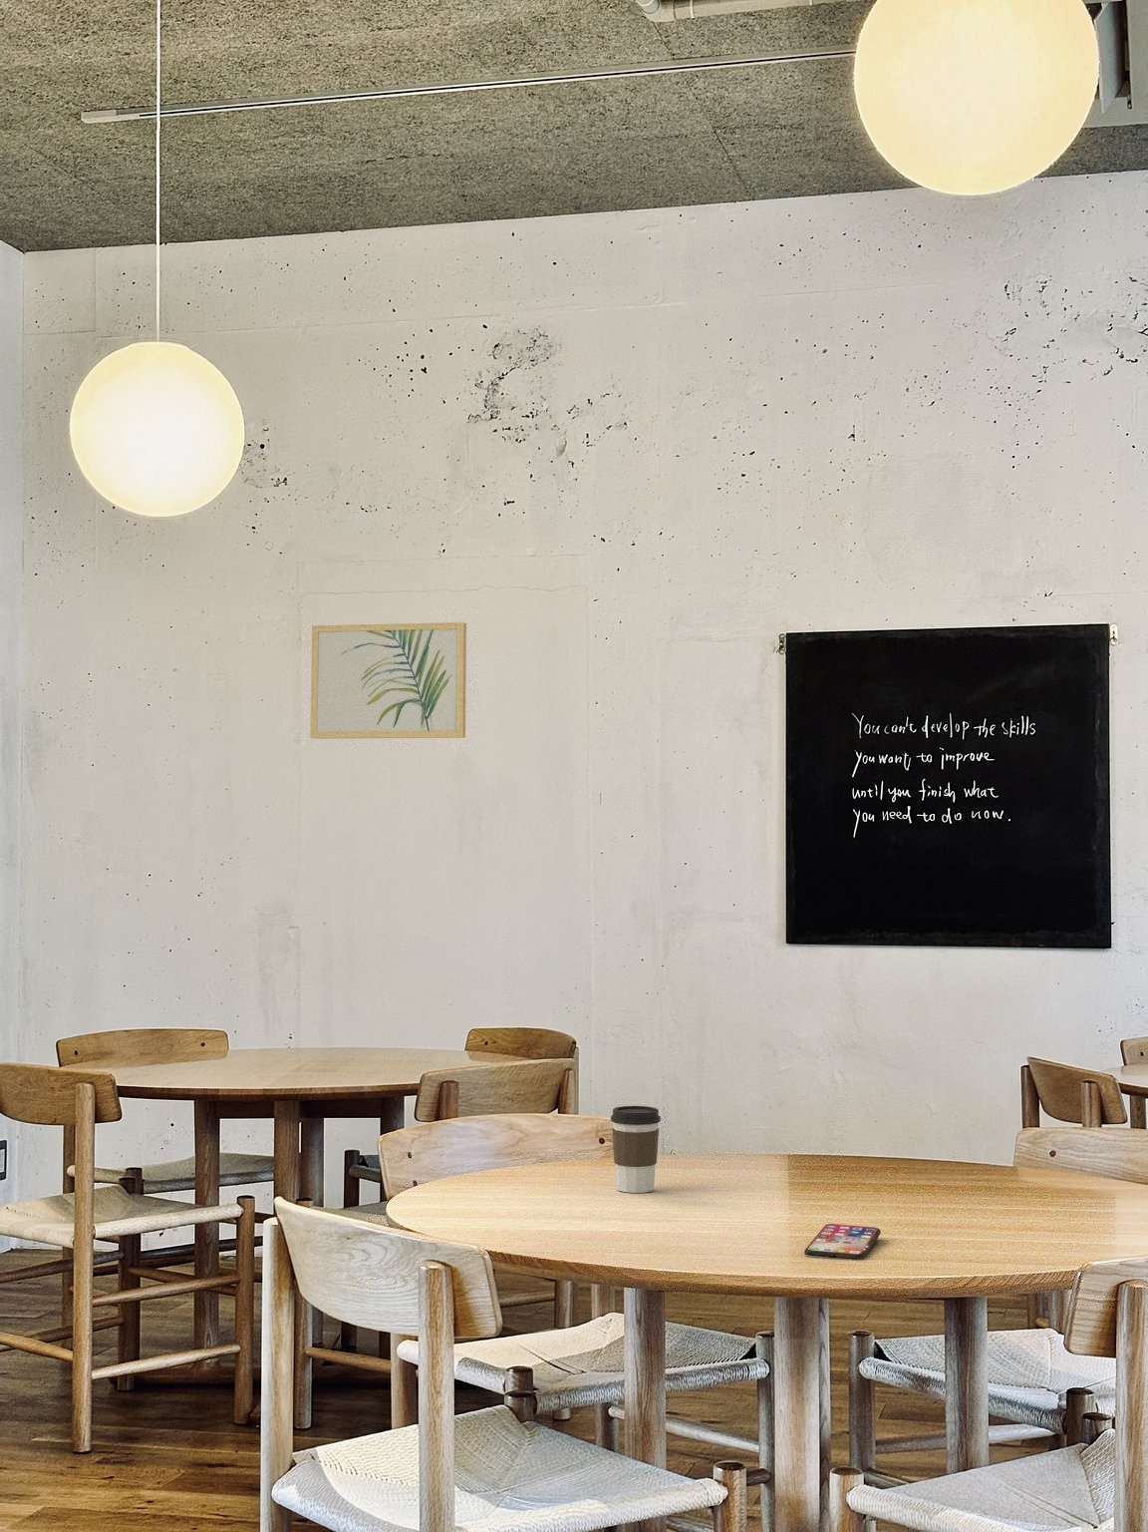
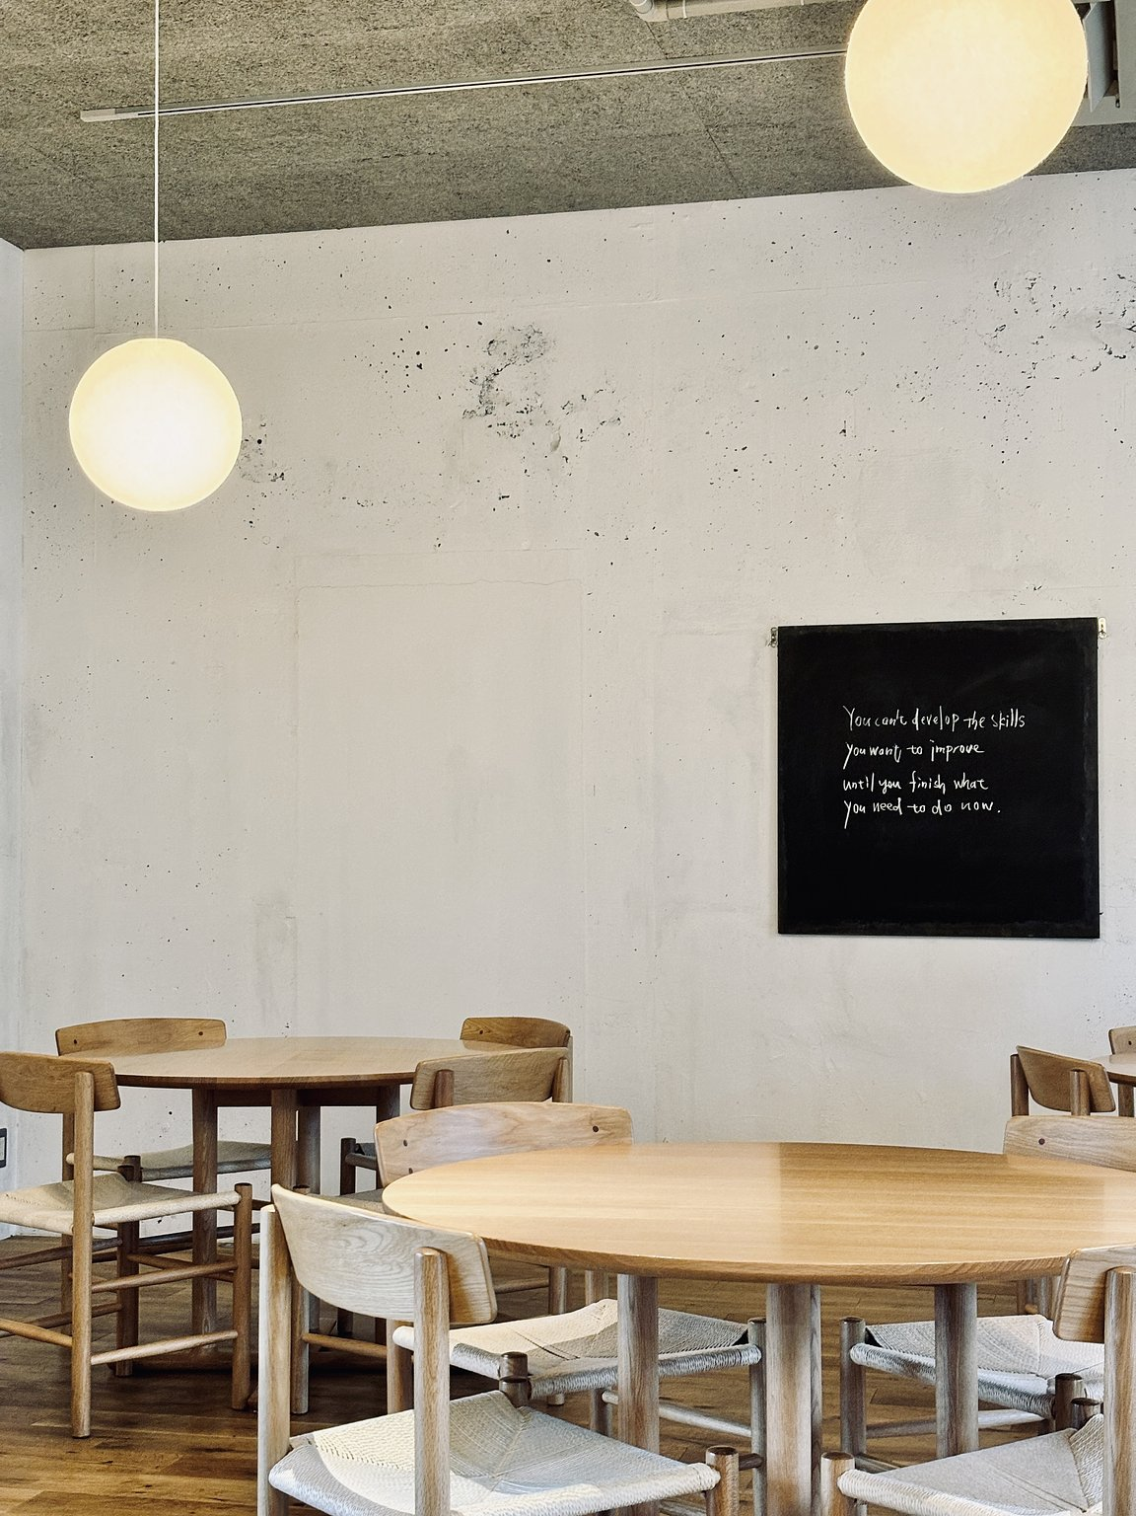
- coffee cup (634, 1148)
- smartphone (843, 1241)
- wall art (387, 680)
